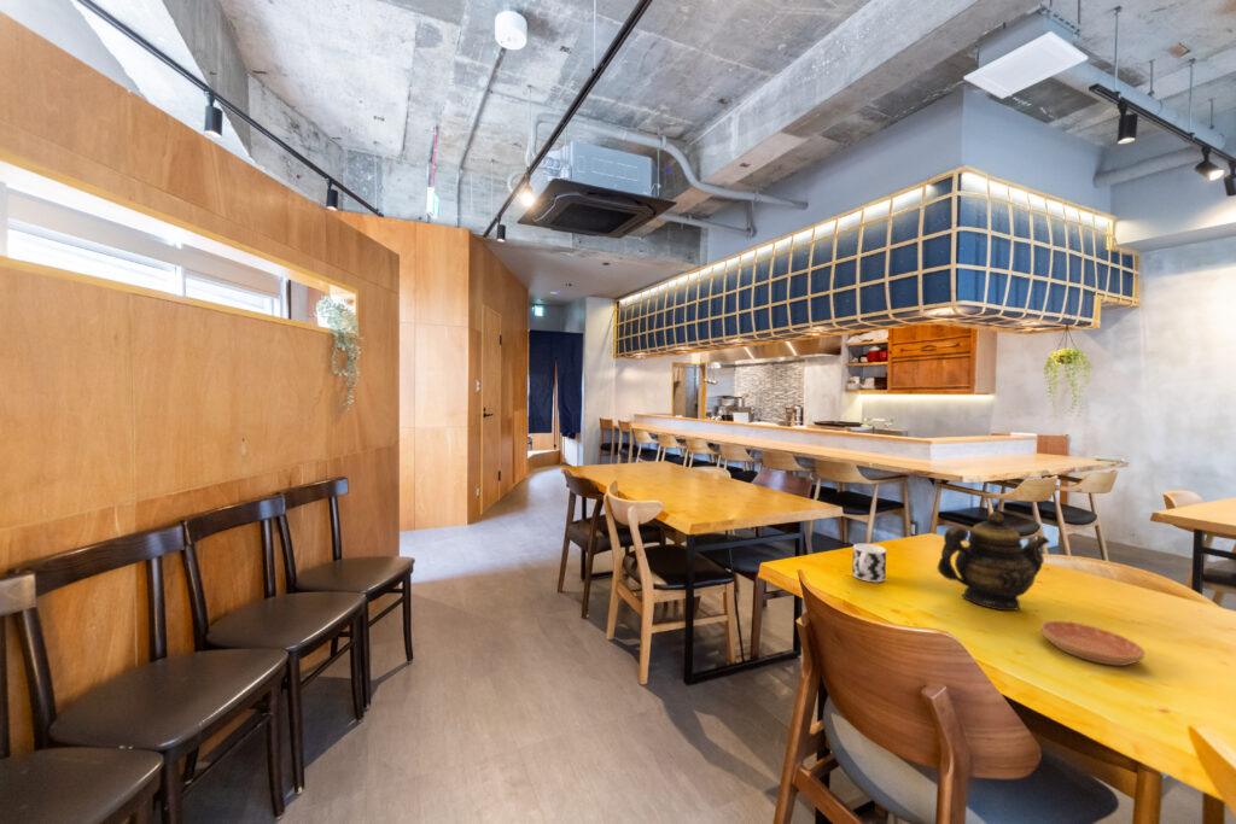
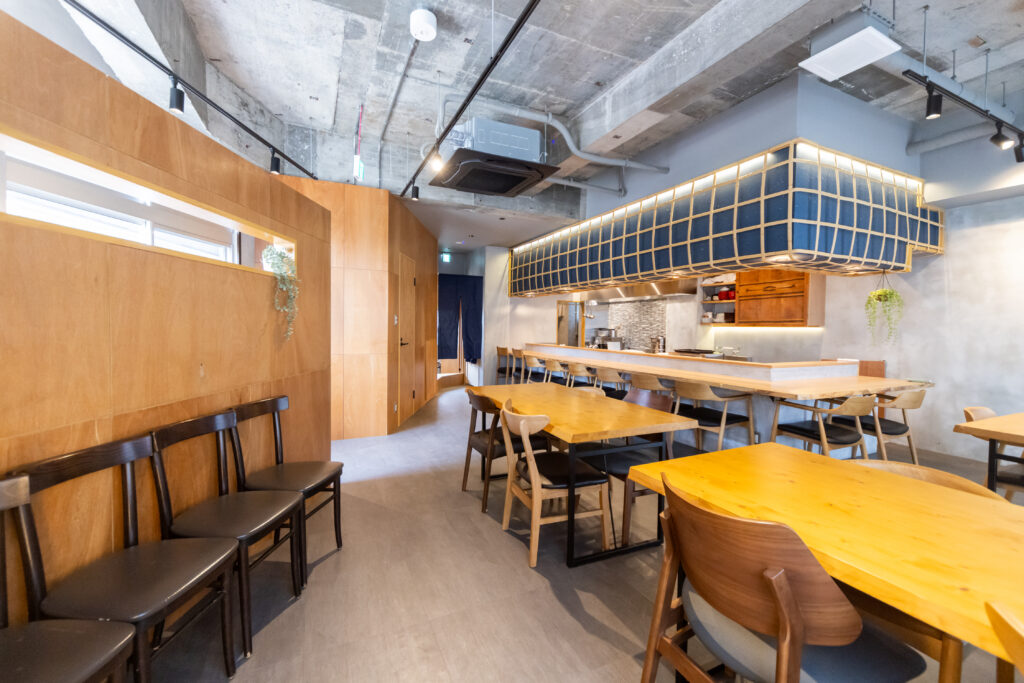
- saucer (1089, 643)
- teapot (991, 556)
- cup (867, 563)
